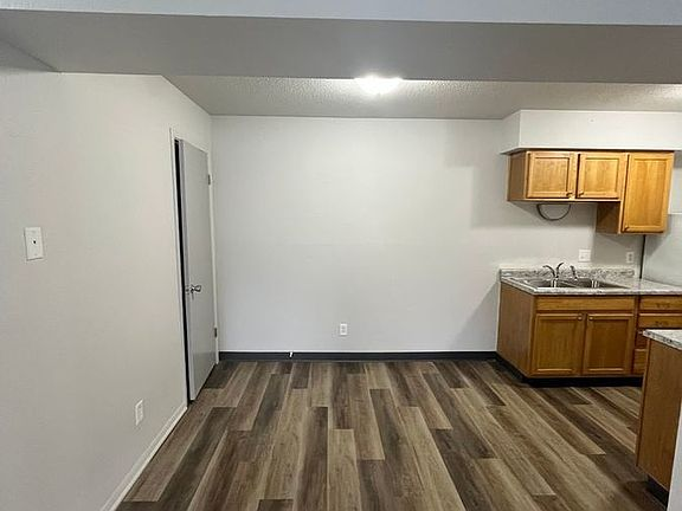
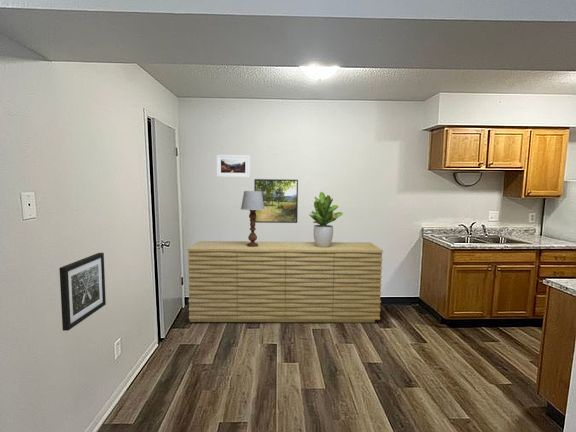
+ table lamp (252, 218)
+ sideboard (285, 280)
+ potted plant (324, 219)
+ wall art (85, 288)
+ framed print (276, 201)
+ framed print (233, 166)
